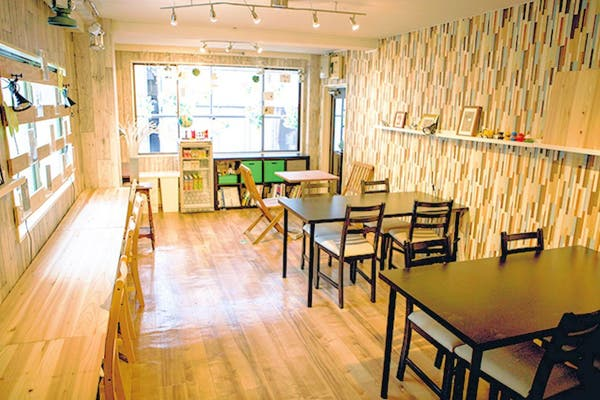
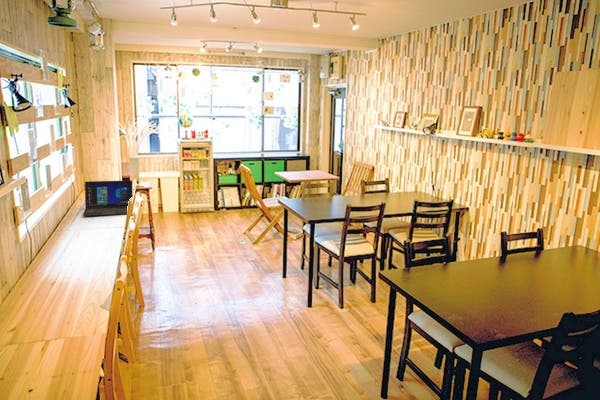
+ laptop (108, 197)
